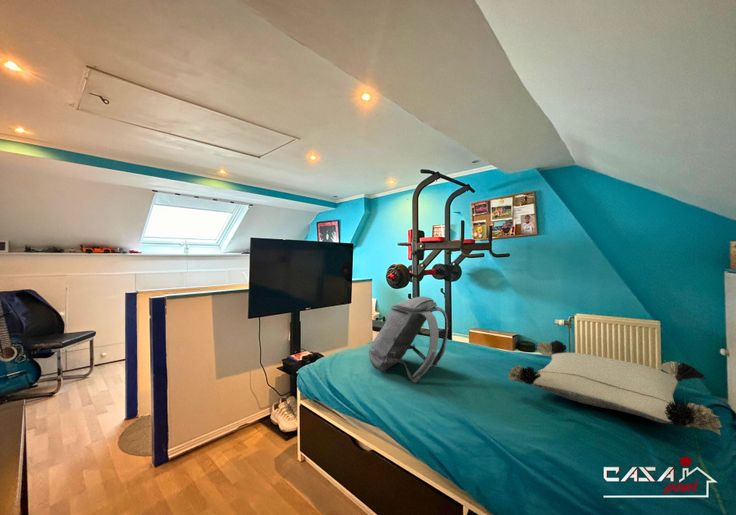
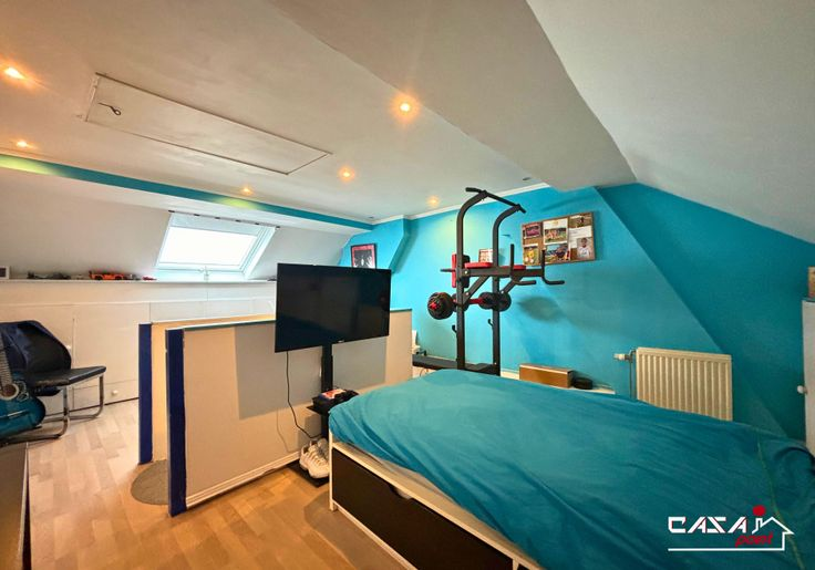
- backpack (408, 334)
- pillow (602, 380)
